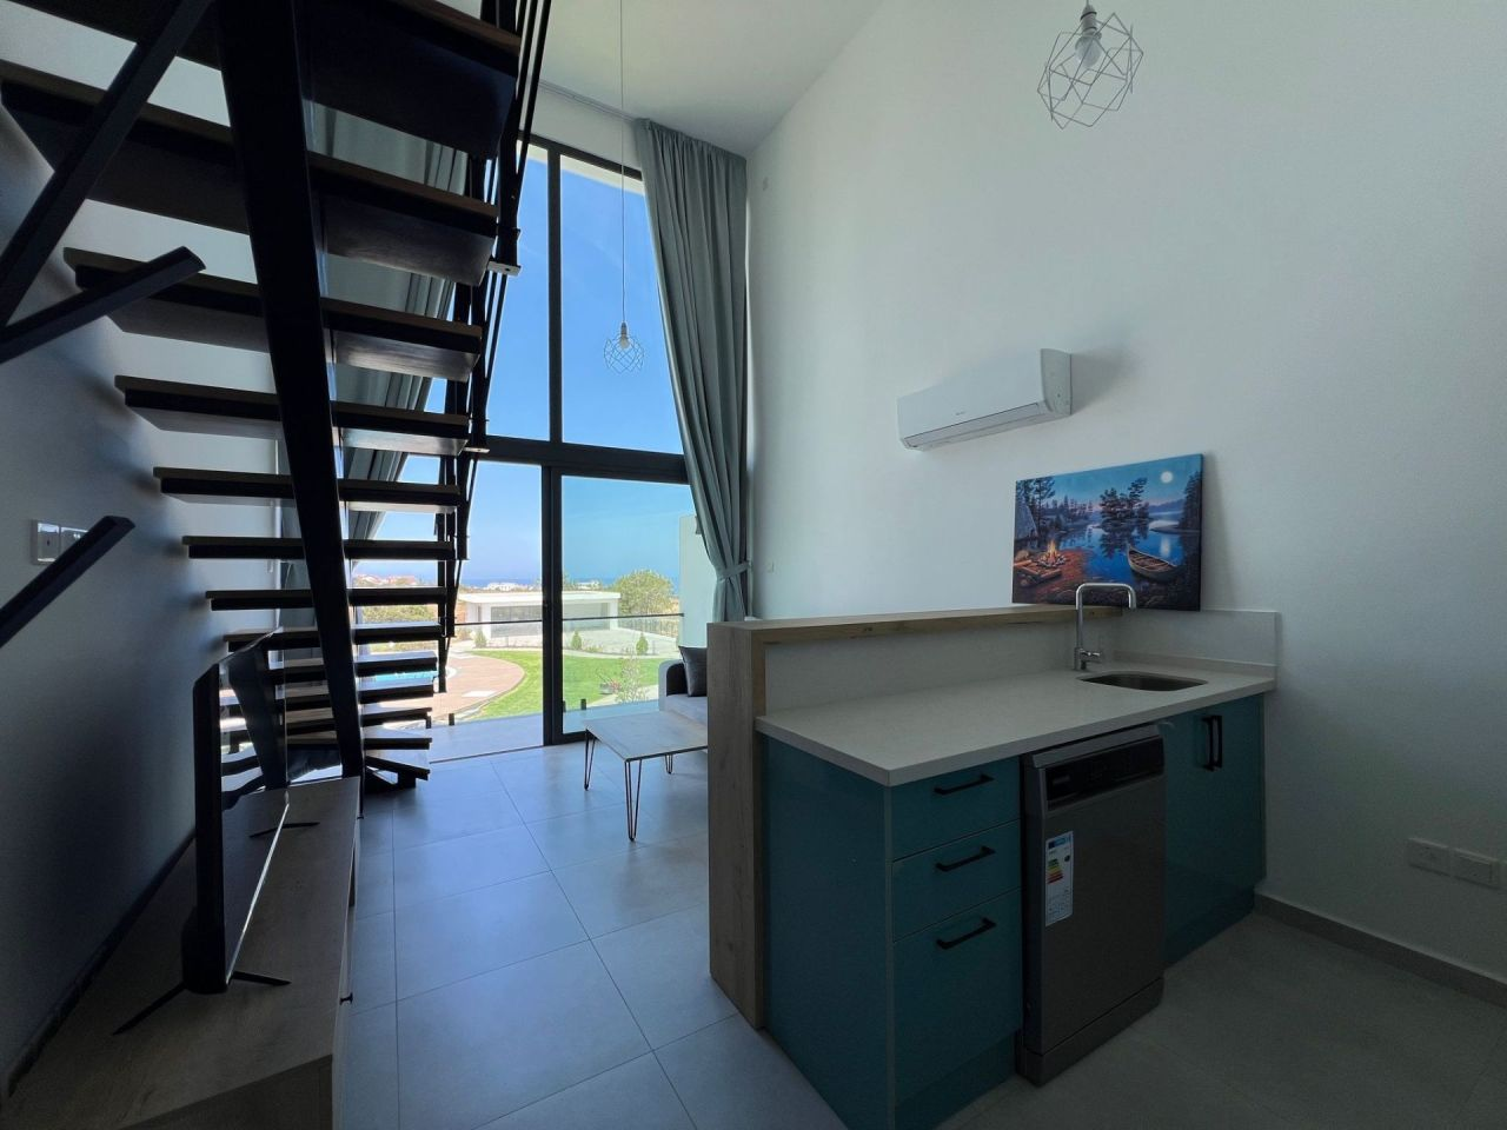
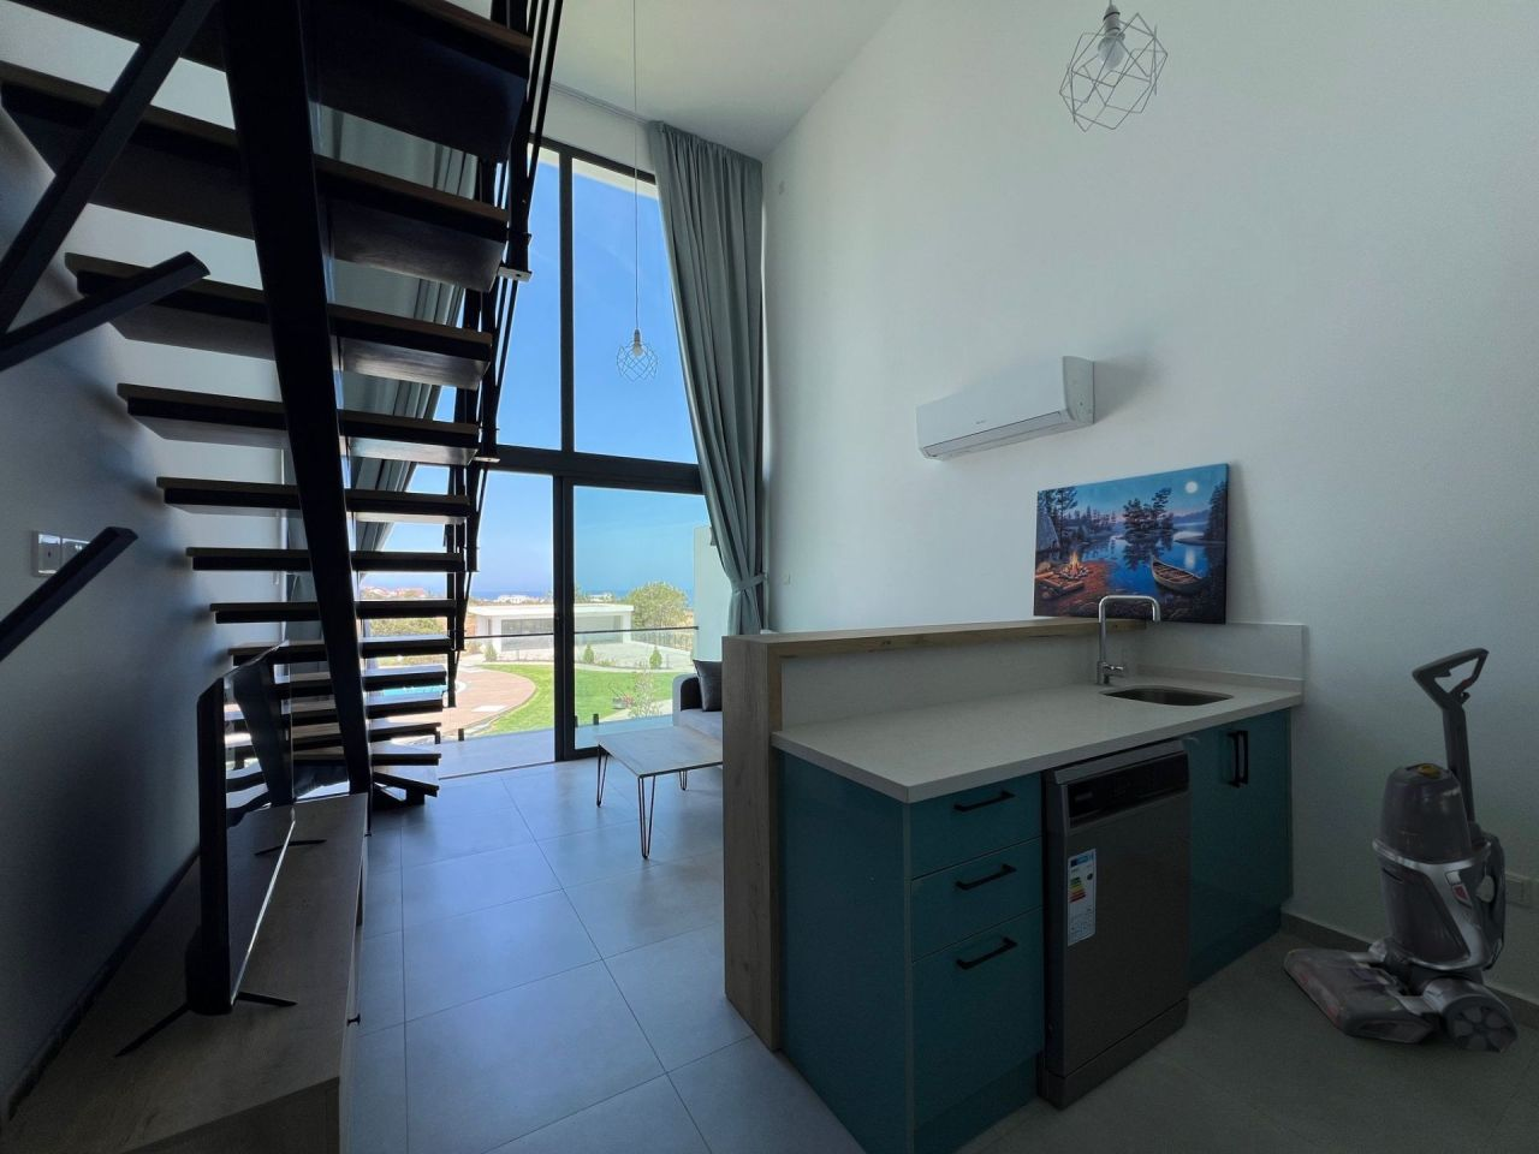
+ vacuum cleaner (1397, 827)
